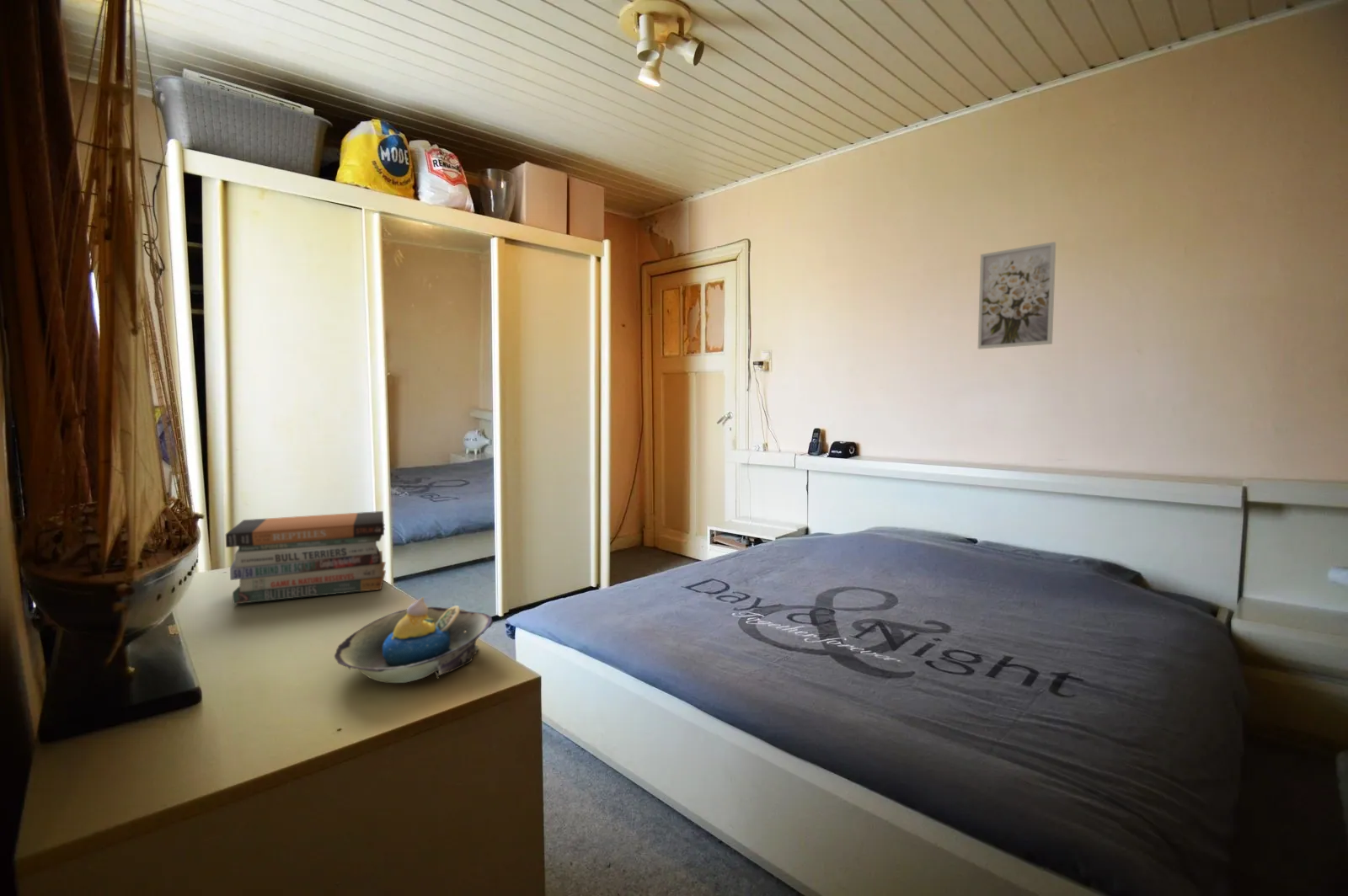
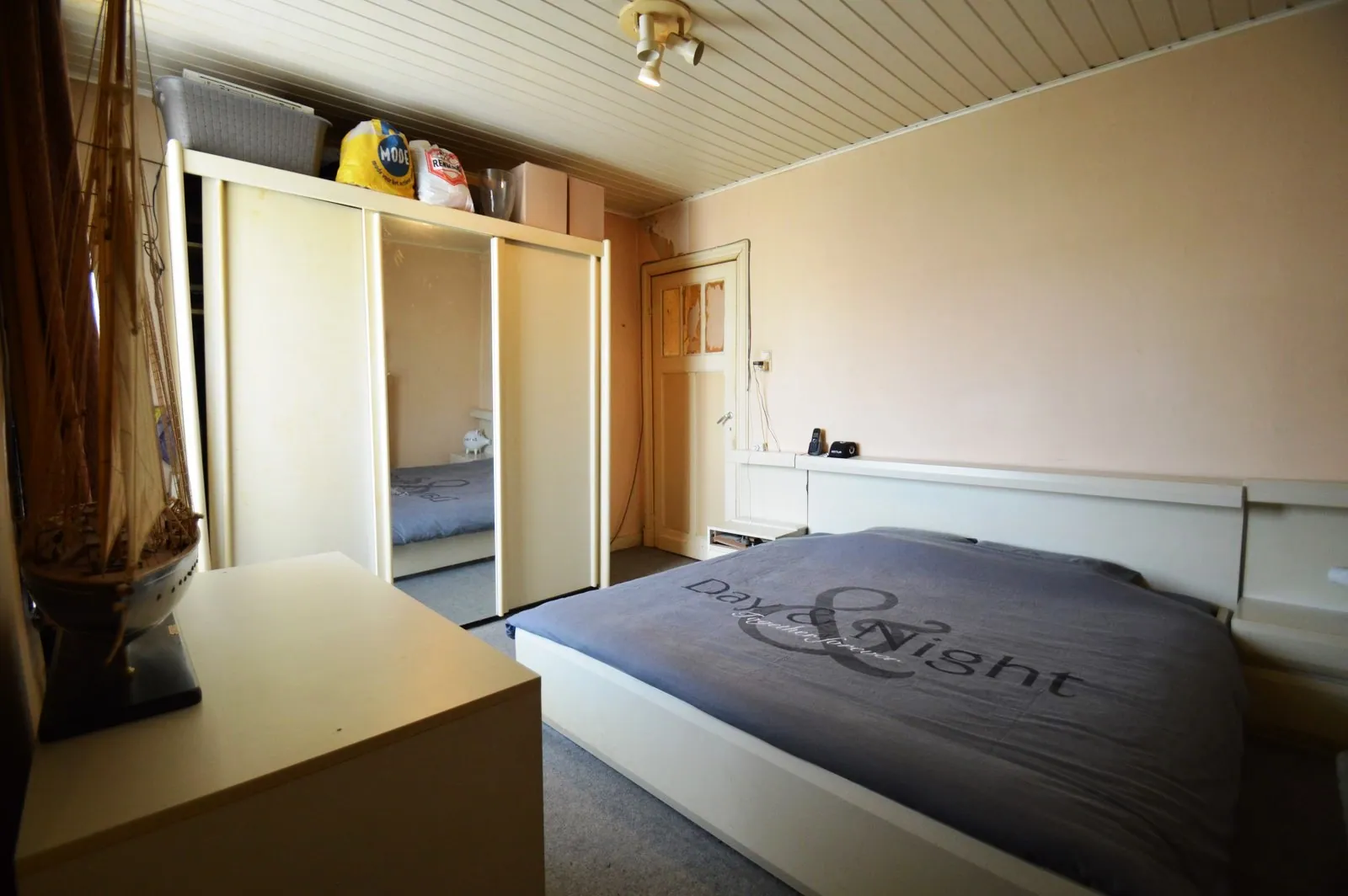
- decorative bowl (419, 625)
- book stack (313, 553)
- wall art (1015, 297)
